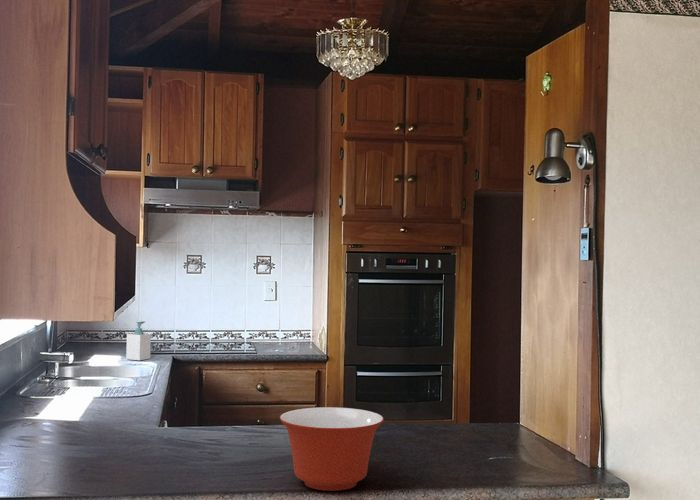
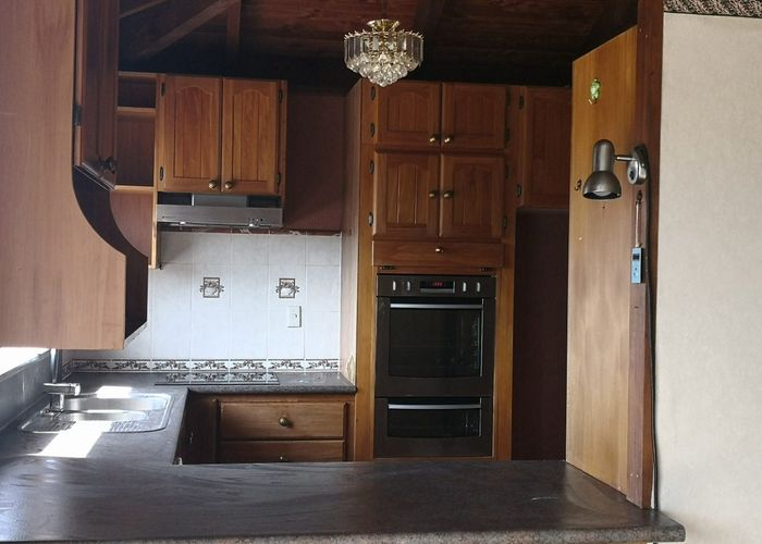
- soap bottle (138, 340)
- mixing bowl (331, 450)
